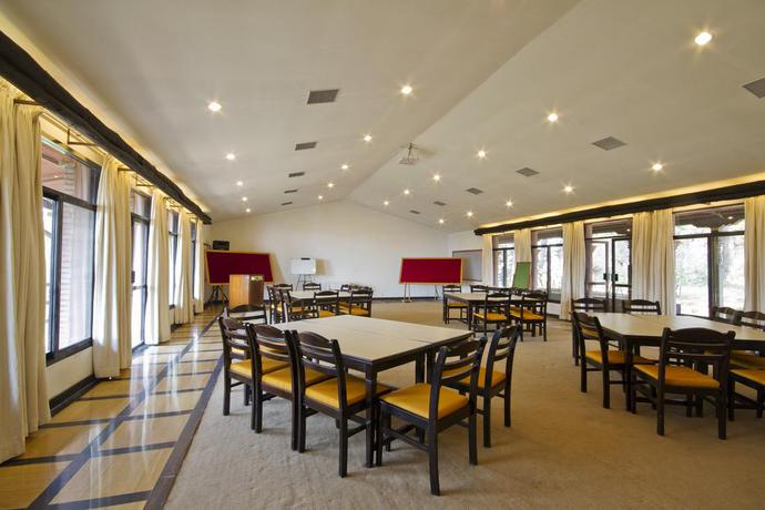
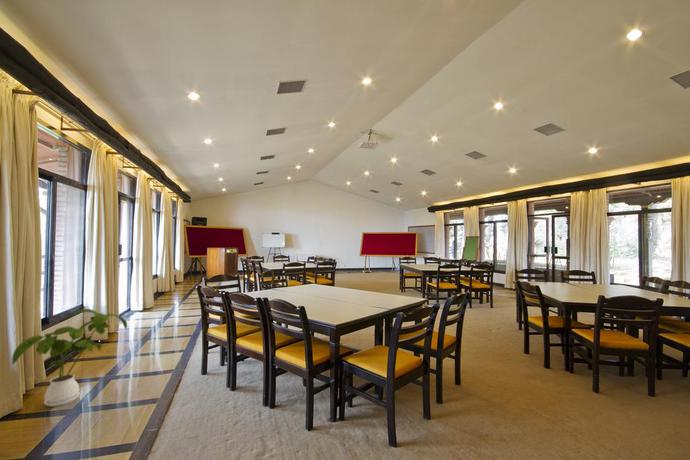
+ house plant (81, 352)
